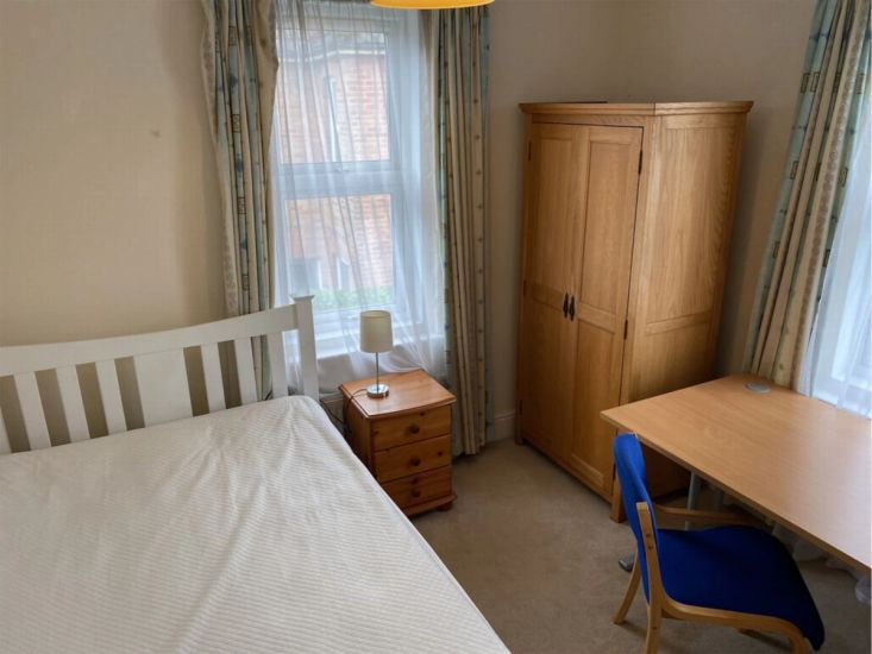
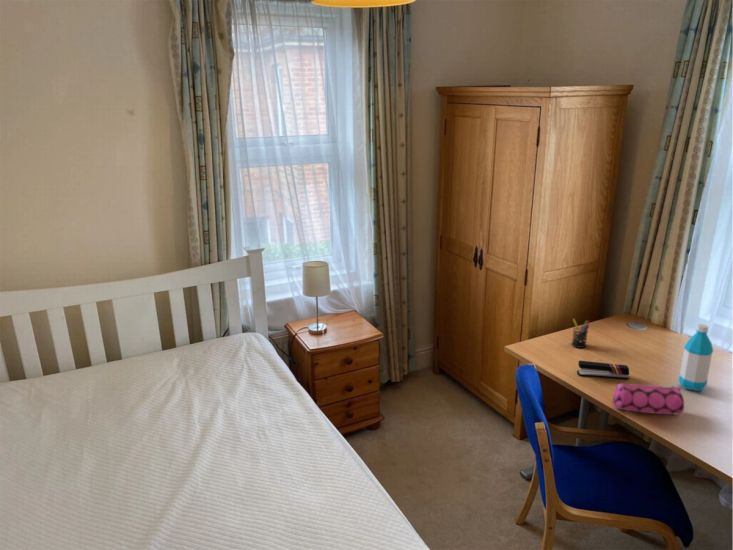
+ pen holder (582, 331)
+ stapler (603, 369)
+ pencil case (647, 397)
+ water bottle (697, 357)
